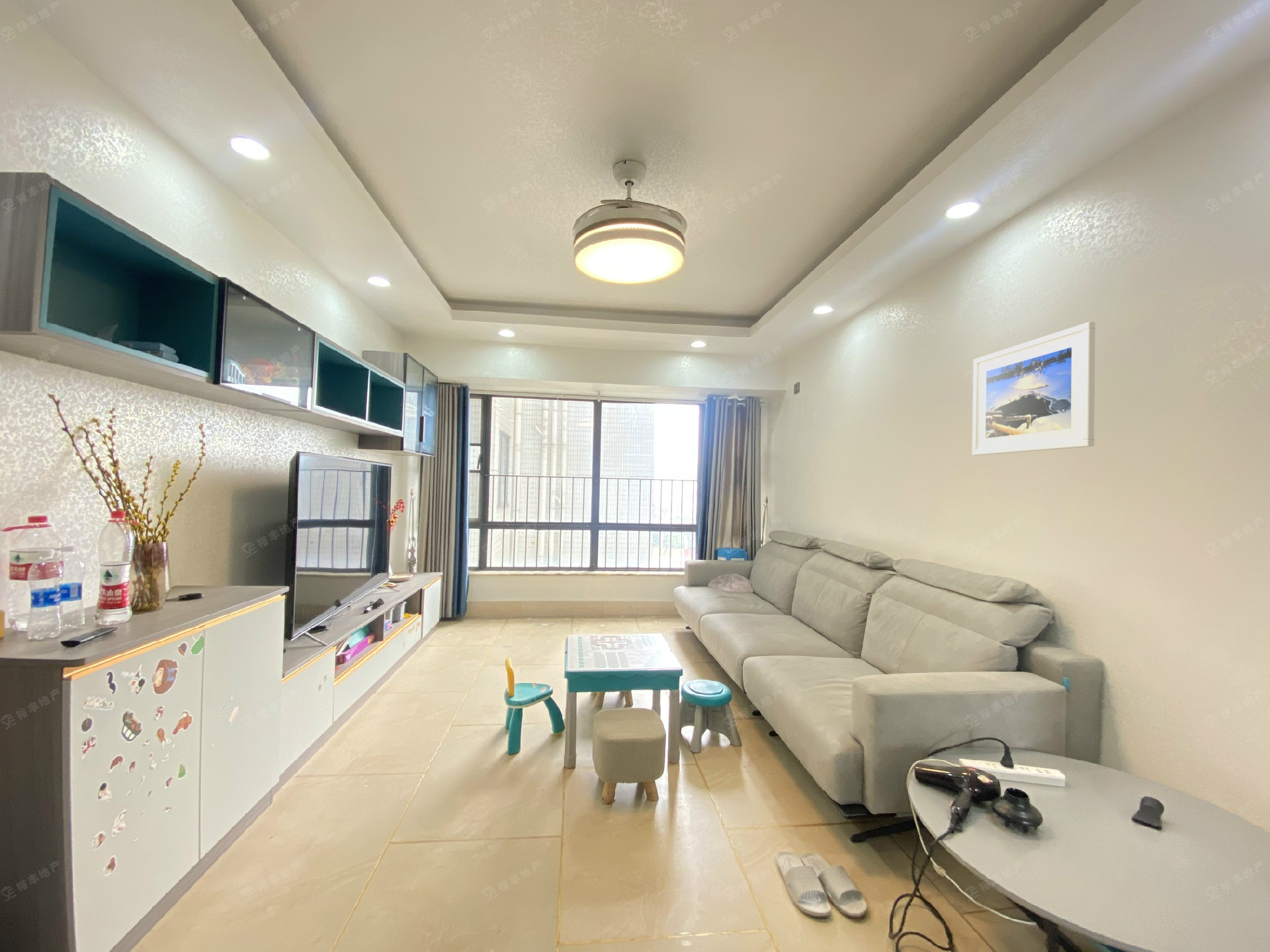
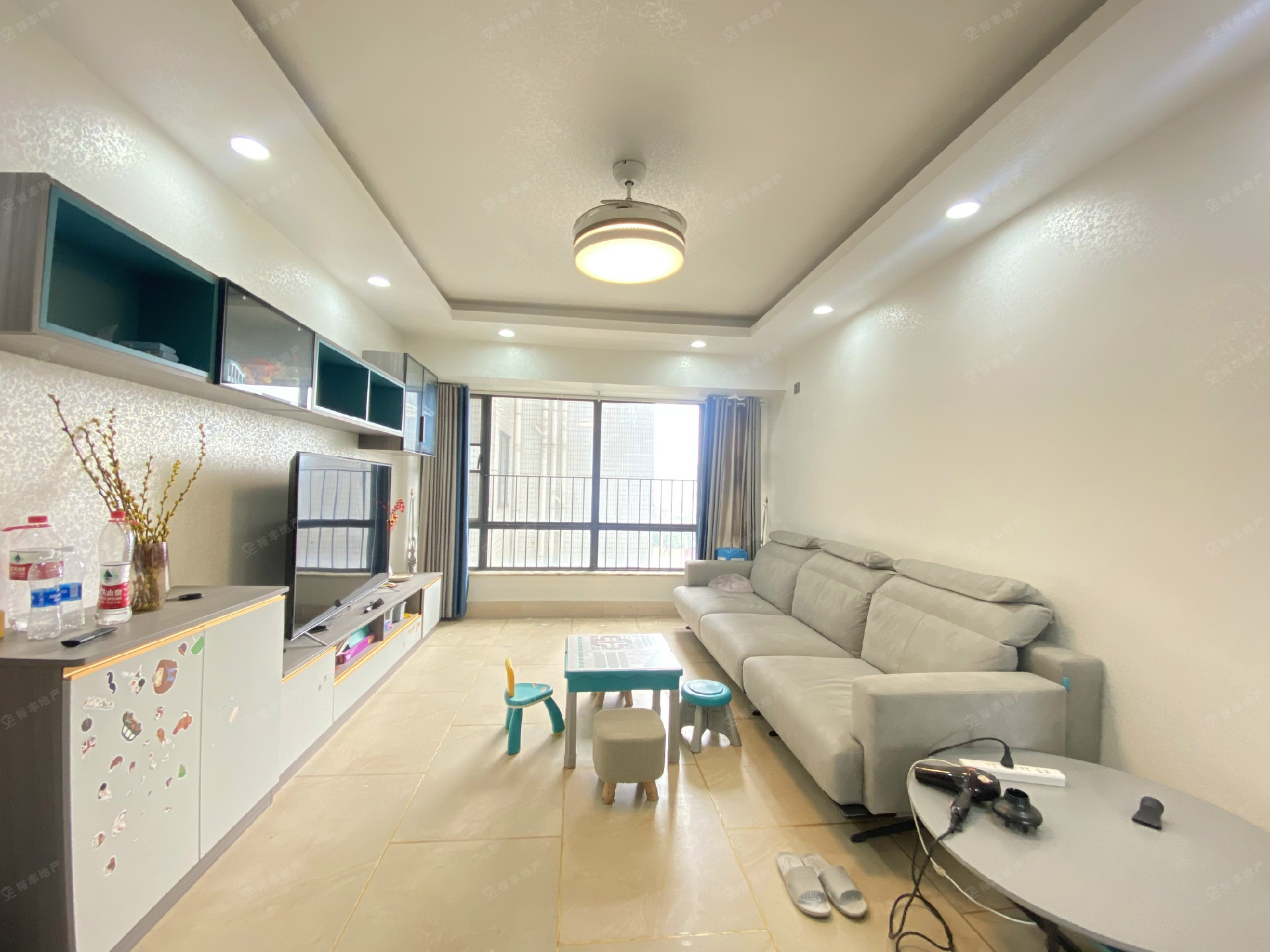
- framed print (1025, 397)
